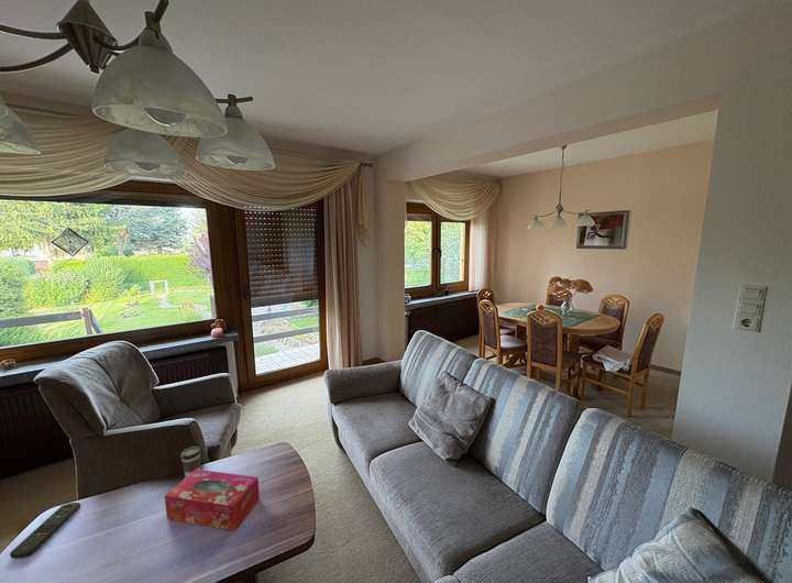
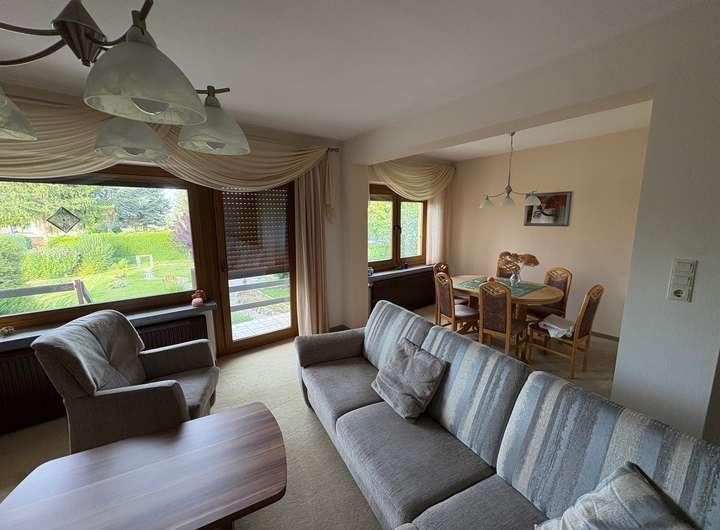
- coffee cup (191, 463)
- tissue box (213, 497)
- remote control (47, 527)
